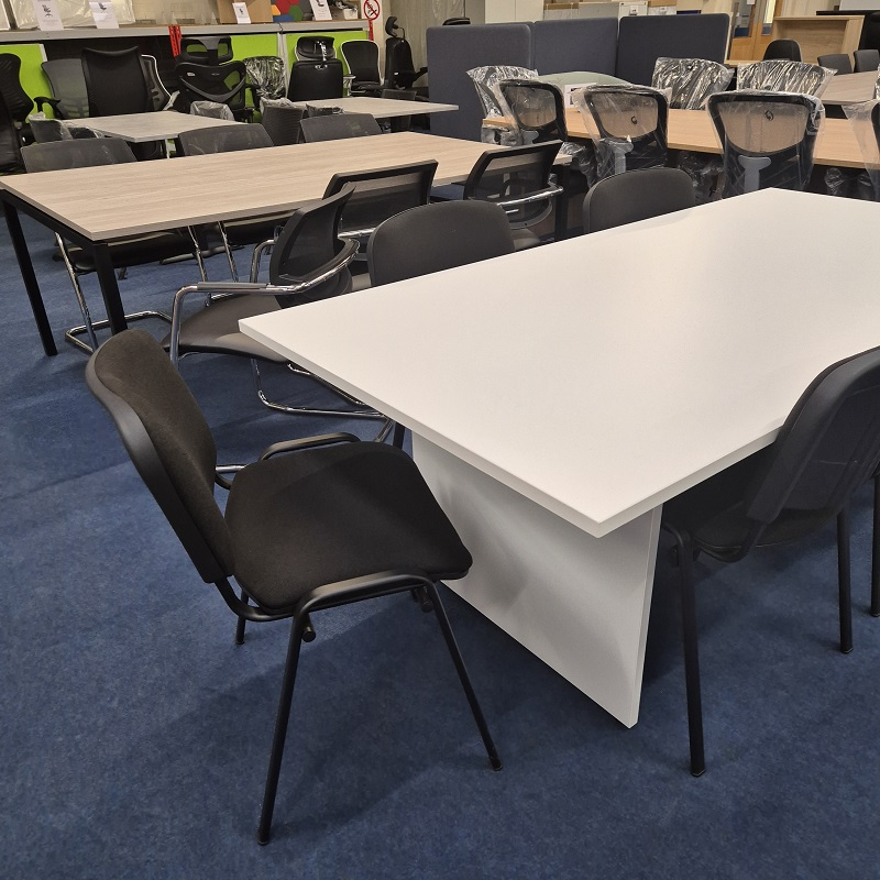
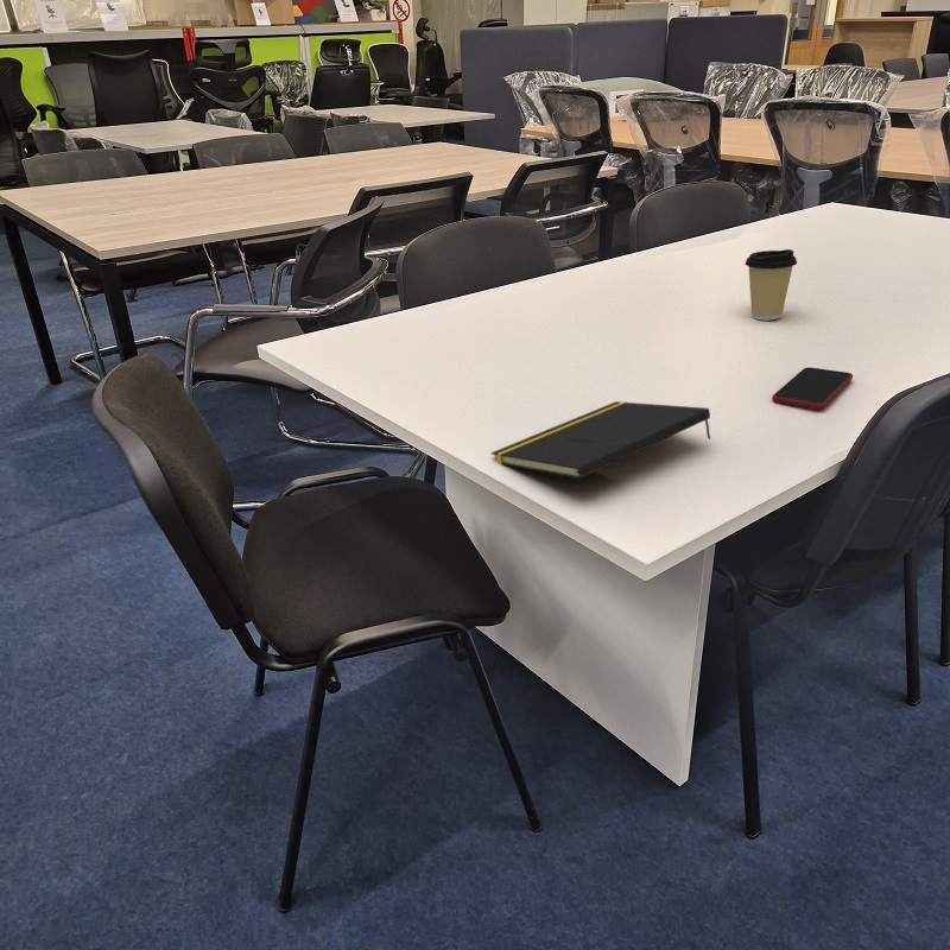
+ smartphone (812, 386)
+ notepad (600, 436)
+ coffee cup (768, 284)
